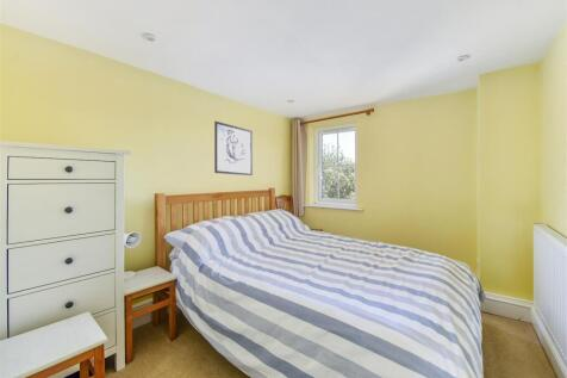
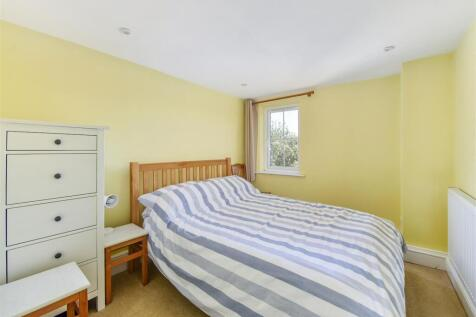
- wall art (235, 150)
